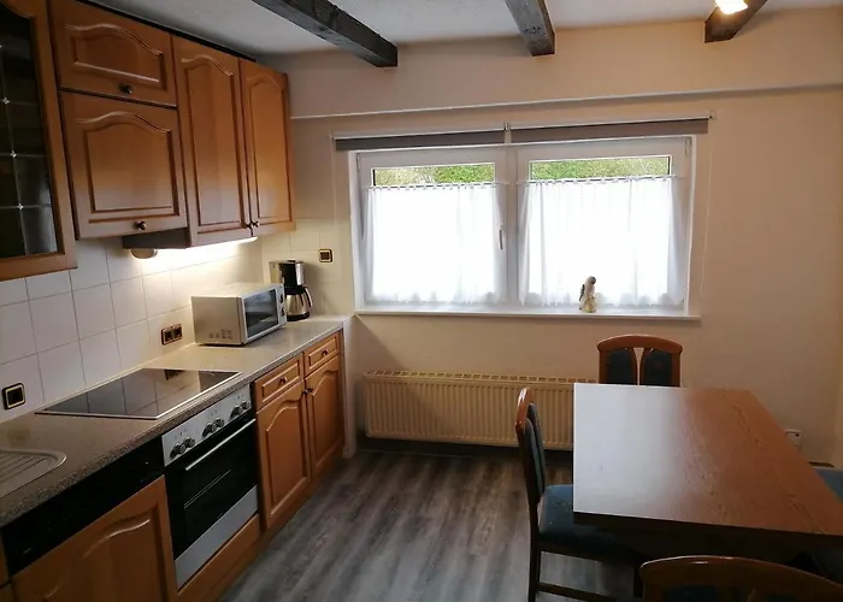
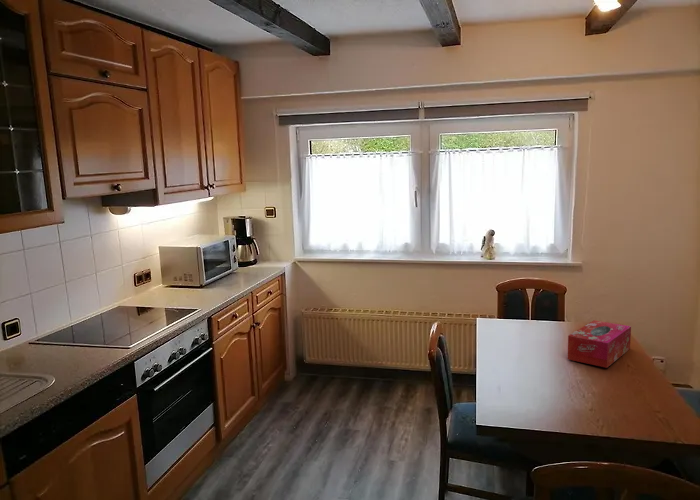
+ tissue box (599, 342)
